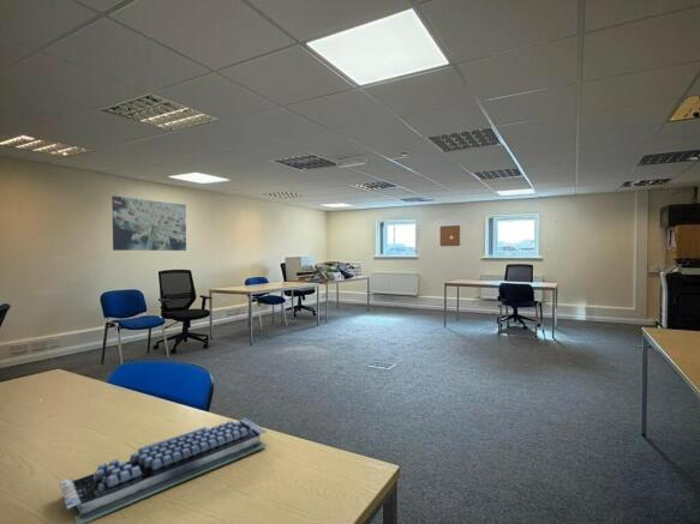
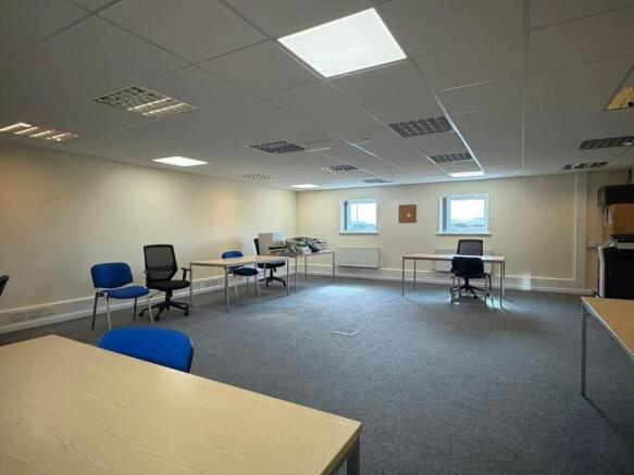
- computer keyboard (177, 456)
- wall art (151, 225)
